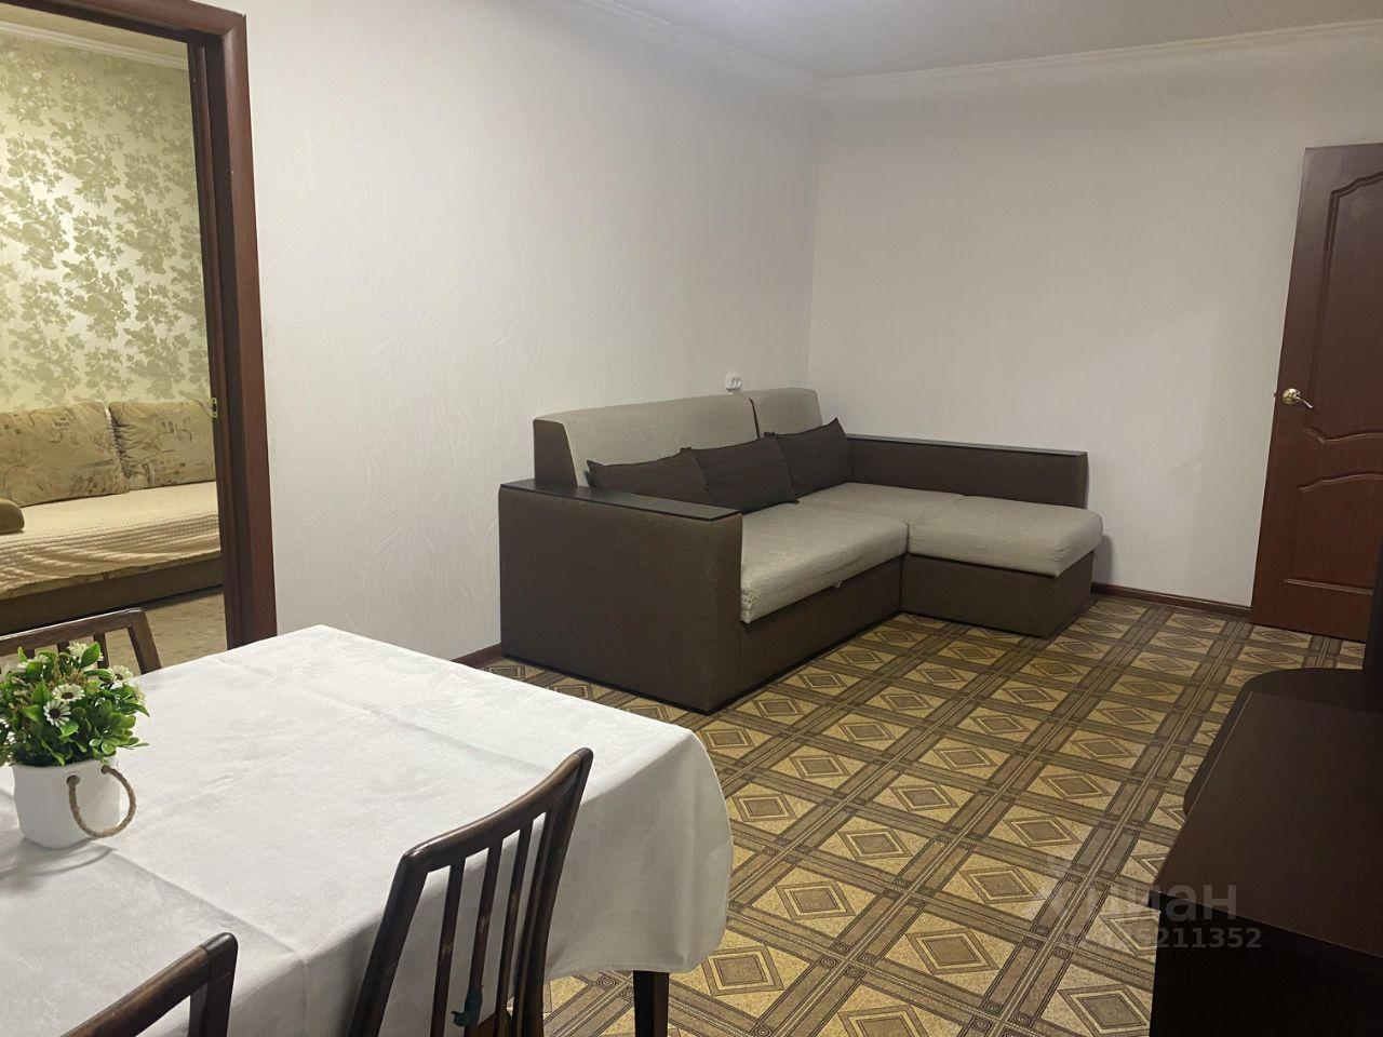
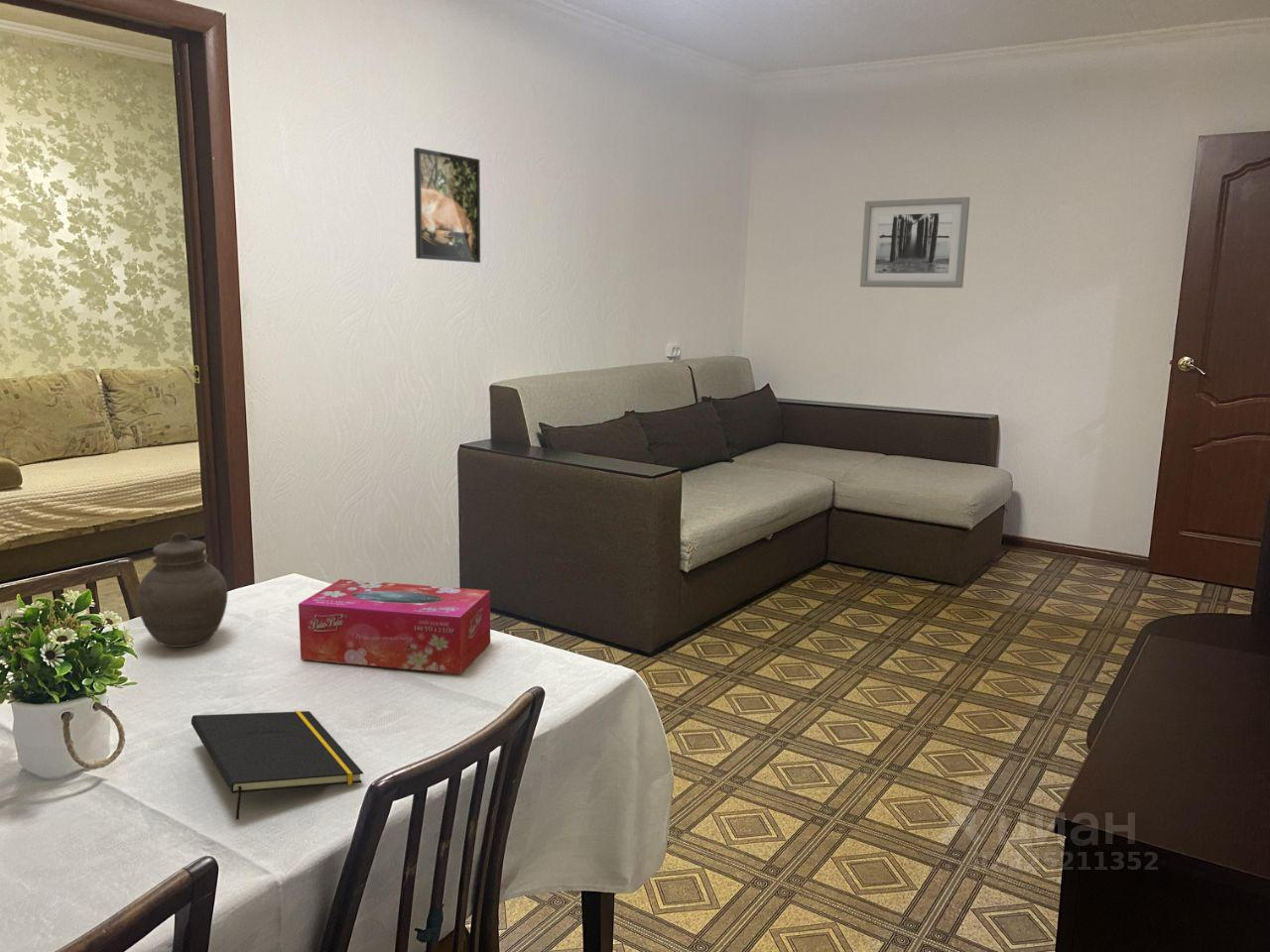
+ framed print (448, 207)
+ wall art (913, 243)
+ tissue box (397, 624)
+ jar (182, 587)
+ notepad (274, 748)
